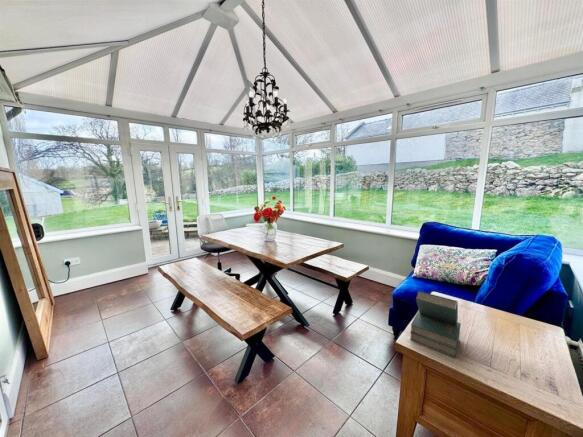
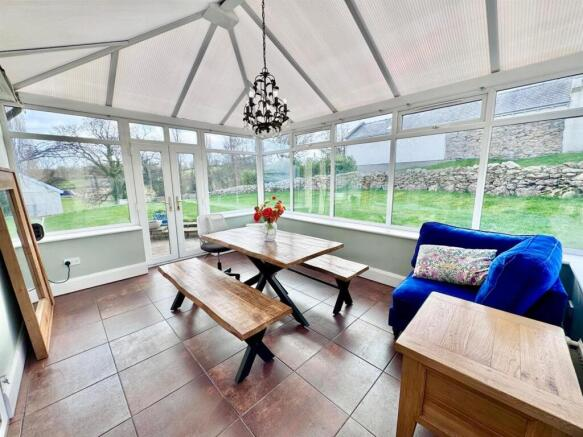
- book (436, 316)
